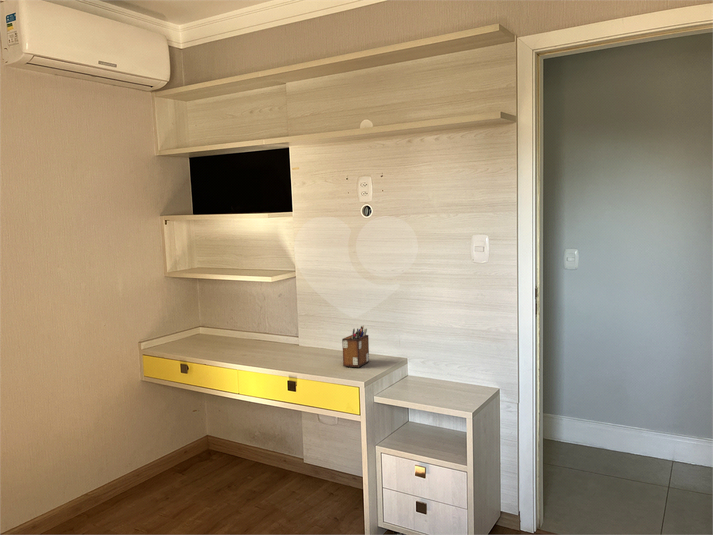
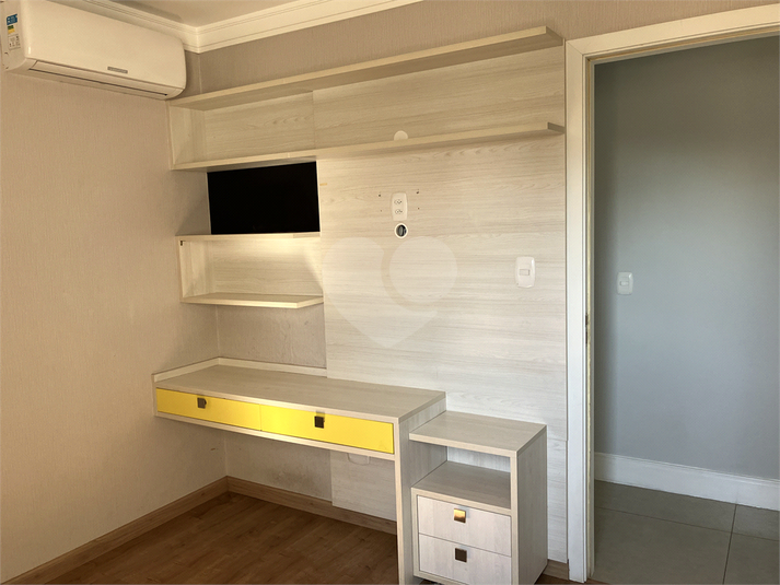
- desk organizer (355, 345)
